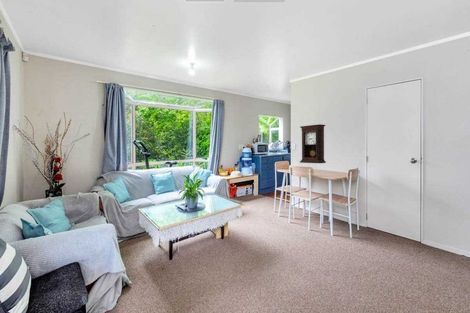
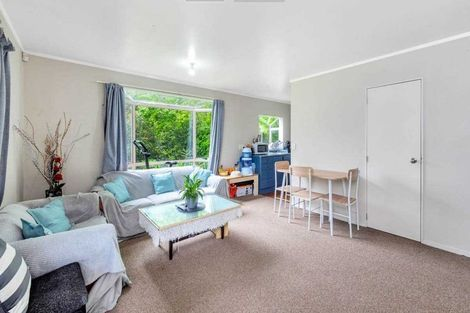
- pendulum clock (311, 144)
